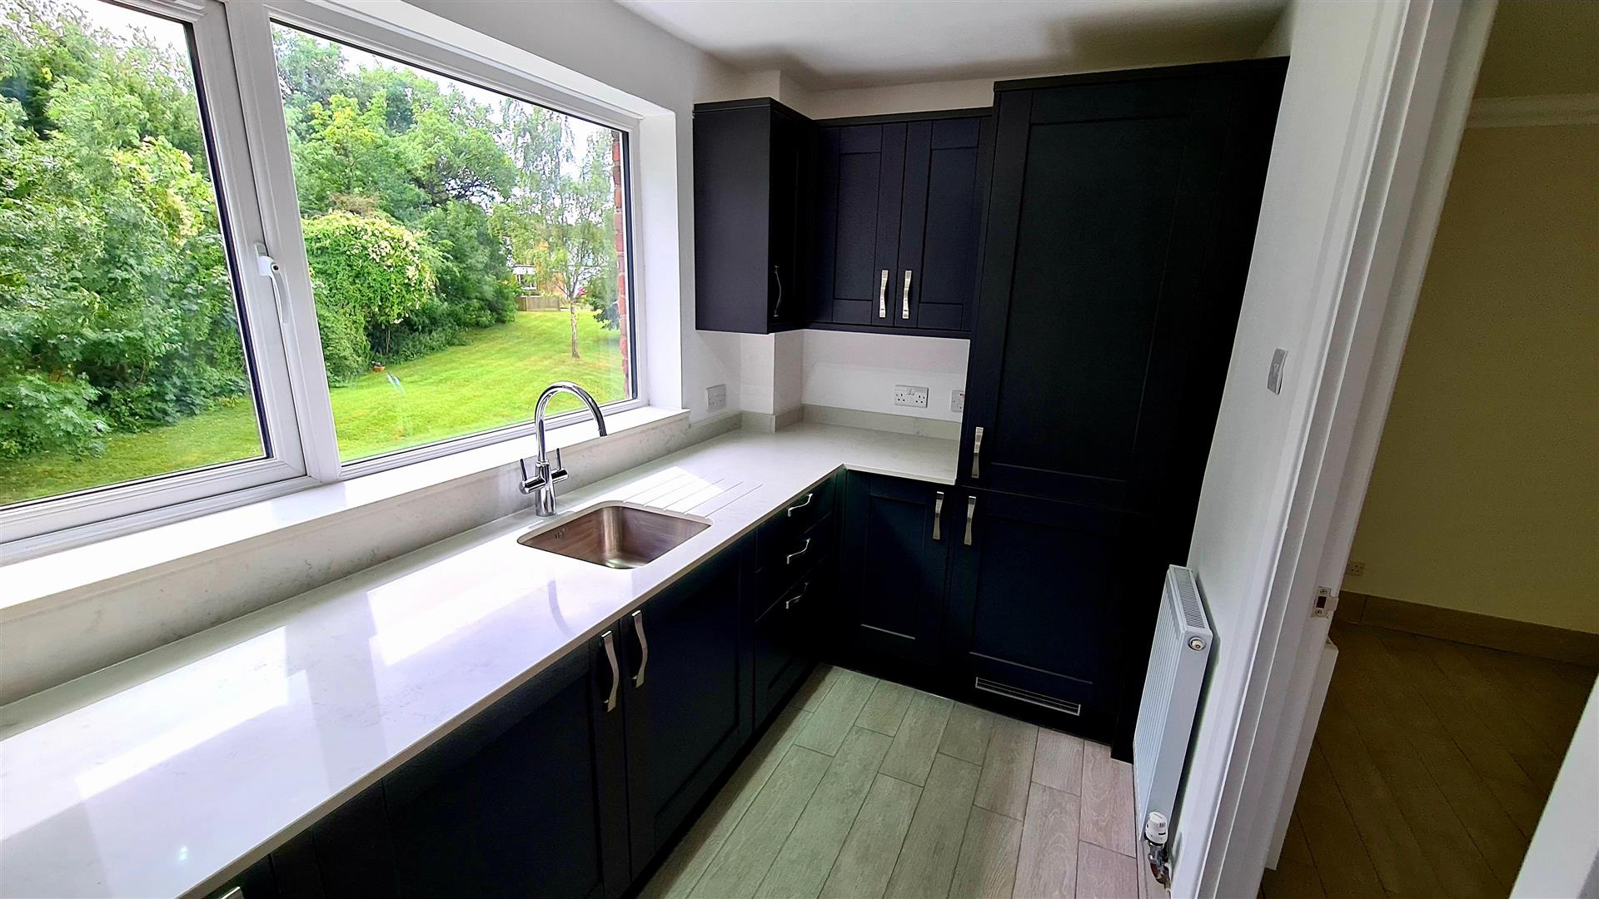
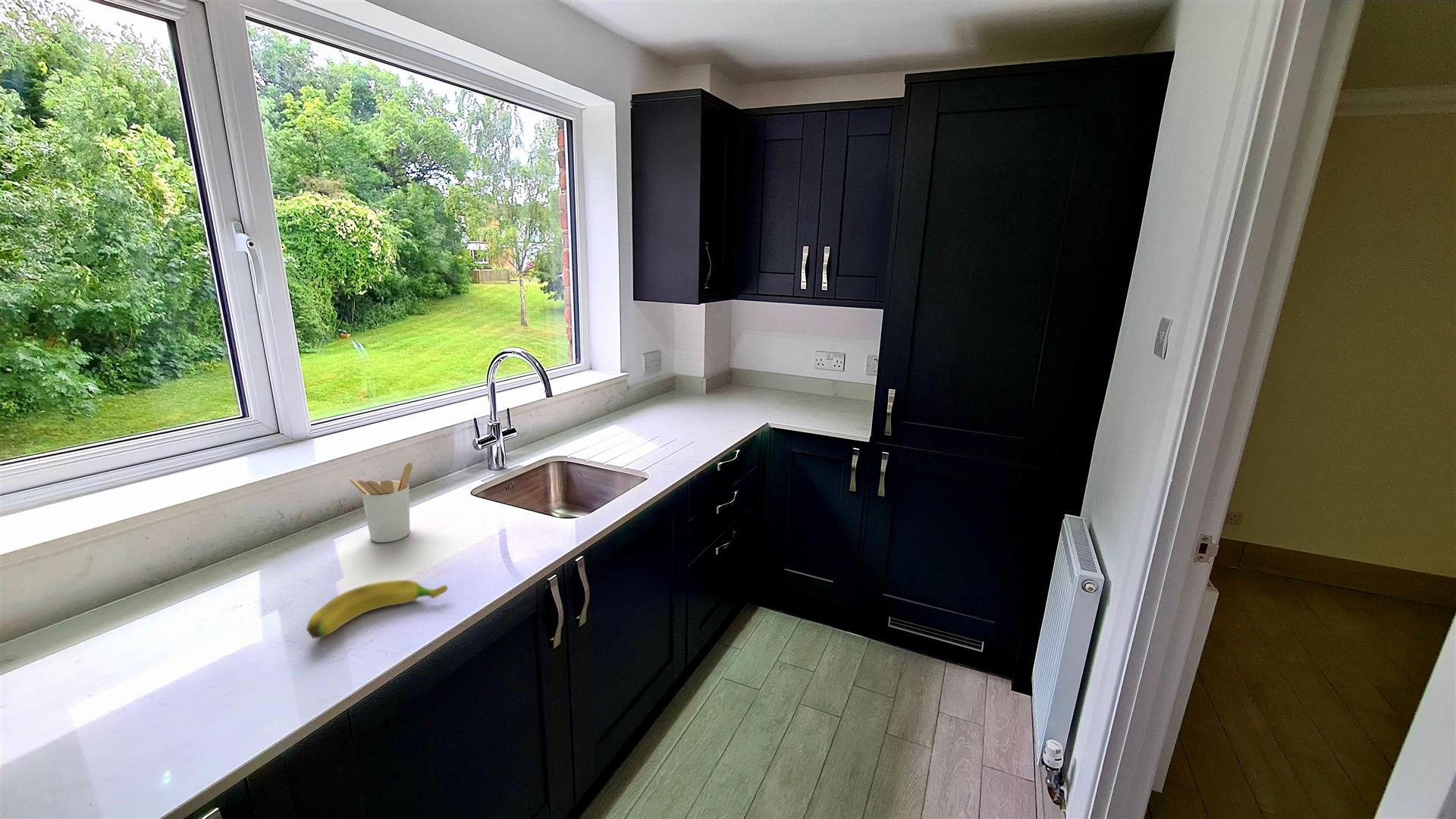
+ banana (376, 607)
+ utensil holder (384, 504)
